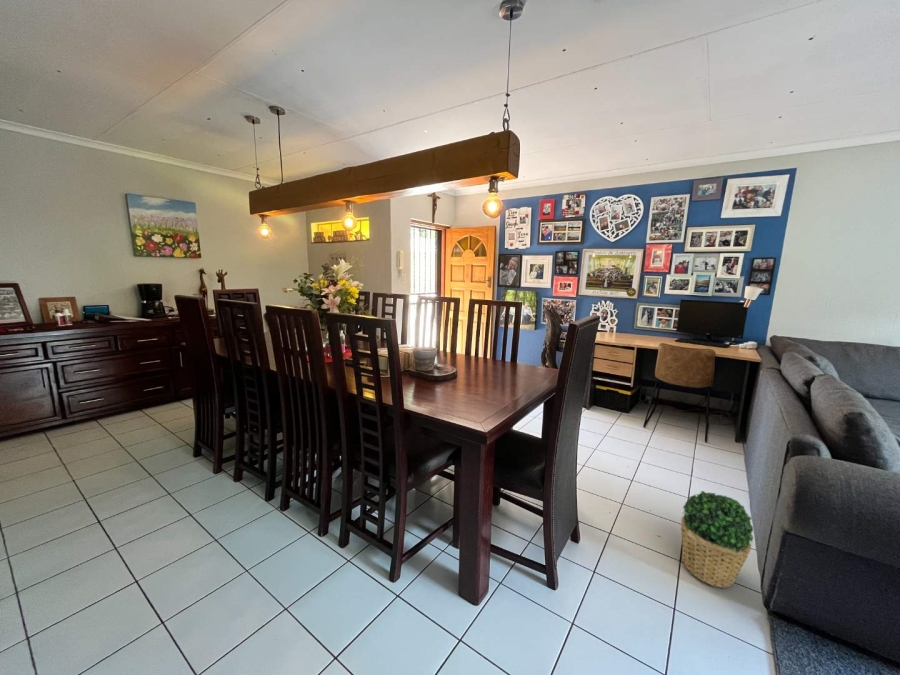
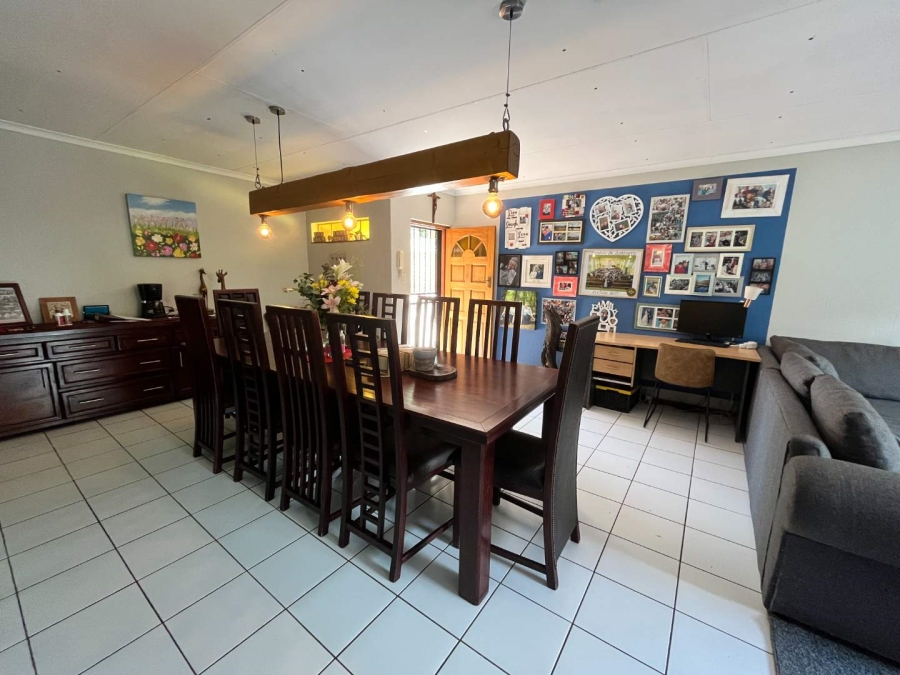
- potted plant (714, 534)
